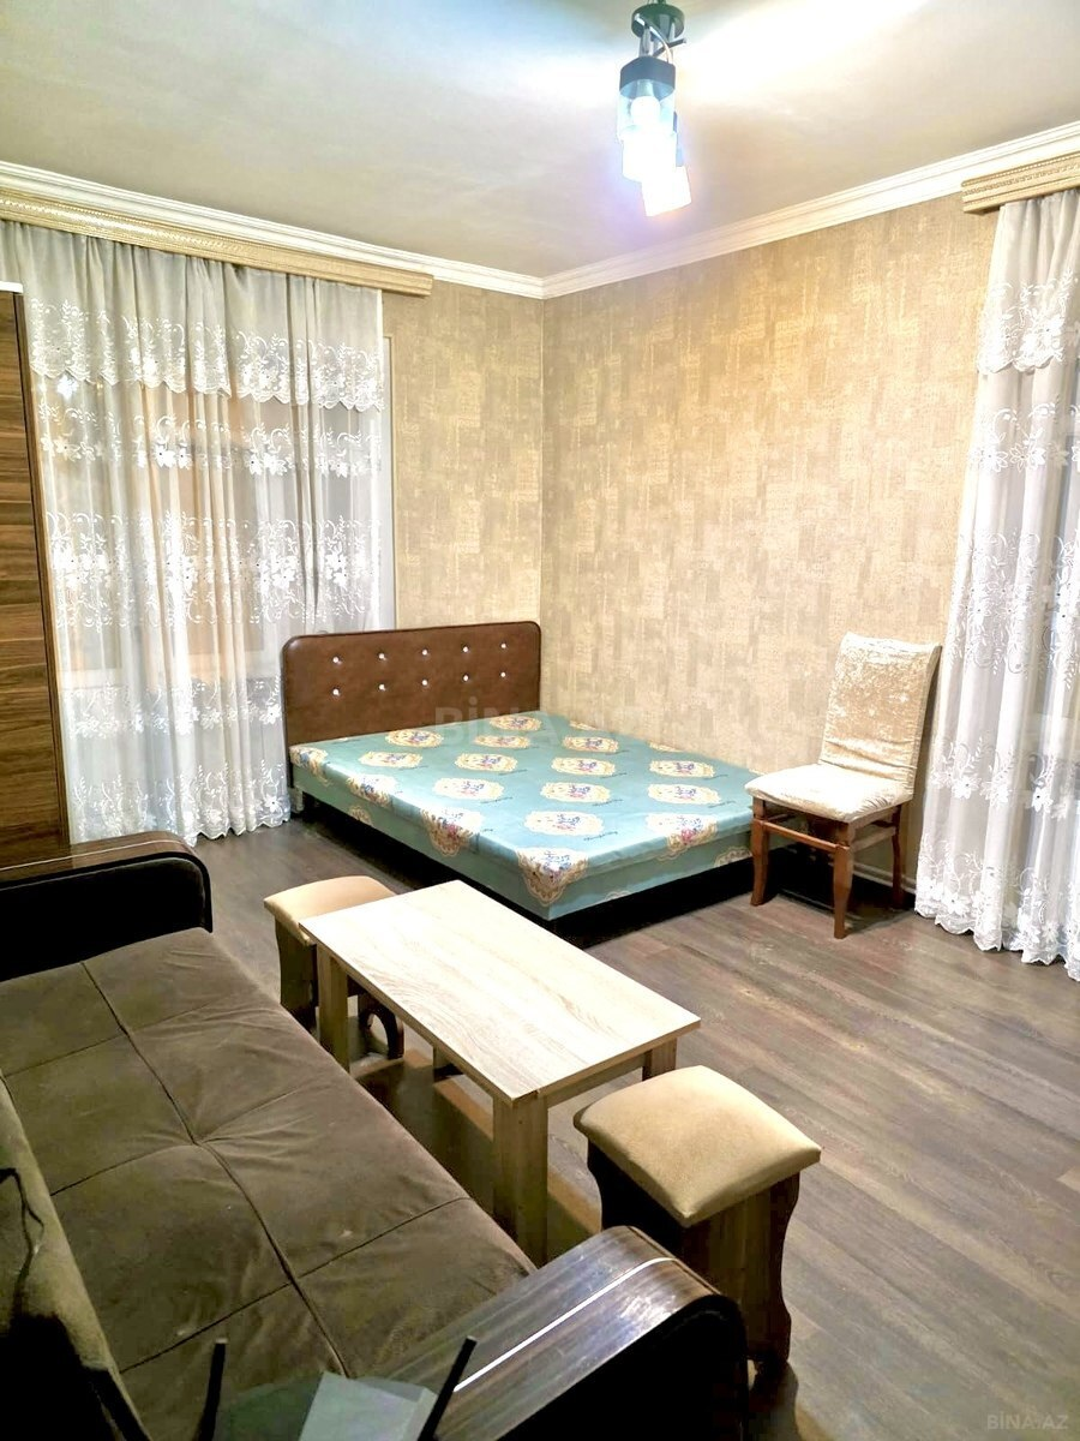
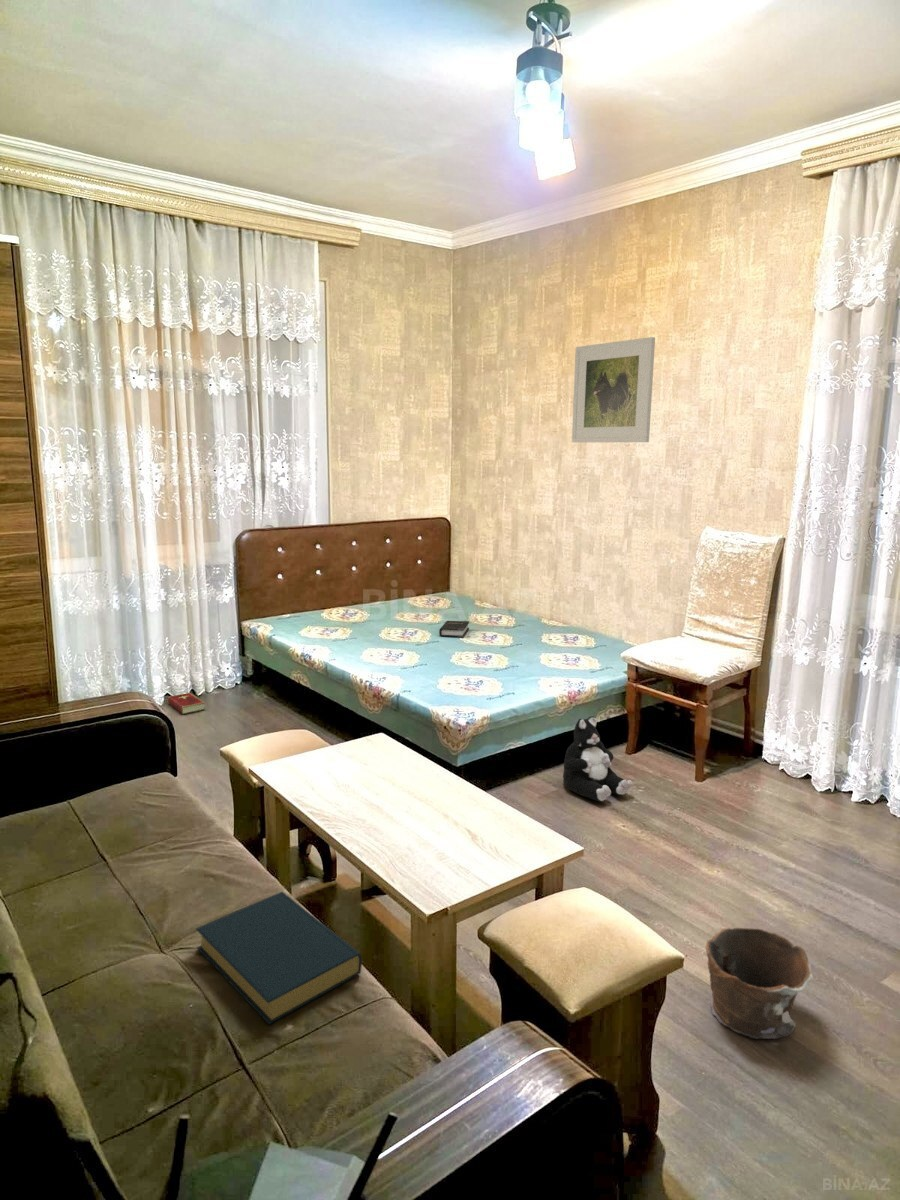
+ hardcover book (186, 702)
+ clay pot (756, 970)
+ hardback book (454, 628)
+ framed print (611, 392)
+ plush toy (593, 756)
+ hardback book (277, 950)
